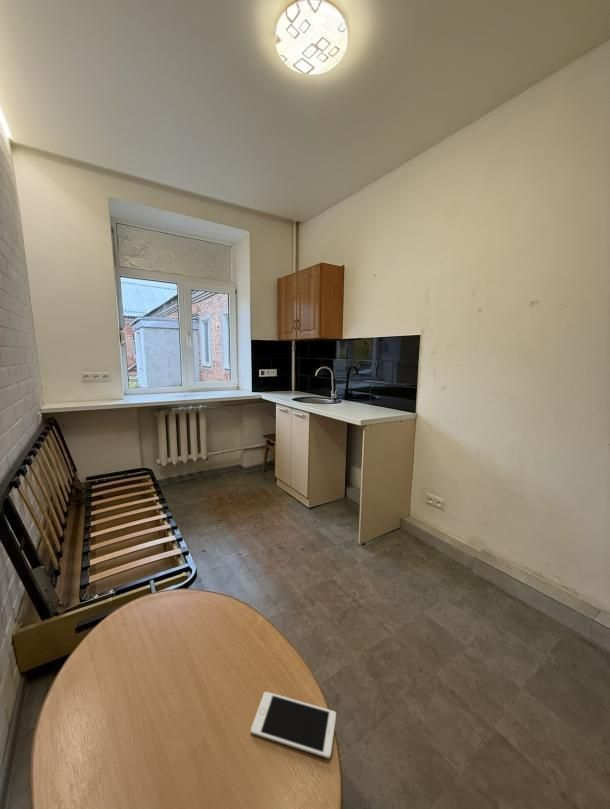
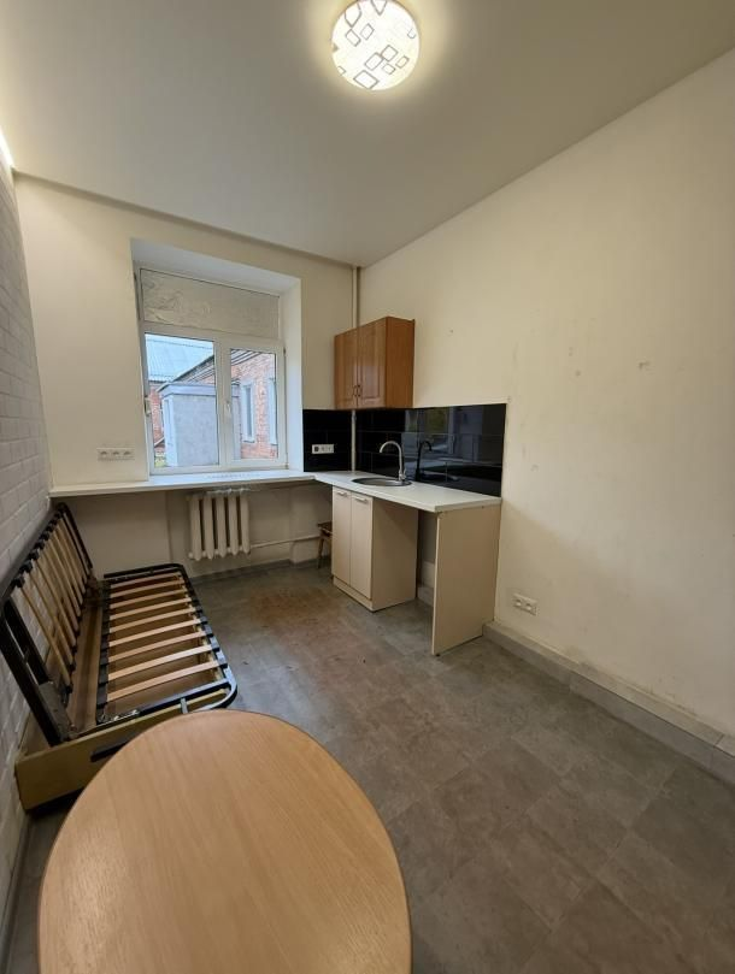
- cell phone (294, 722)
